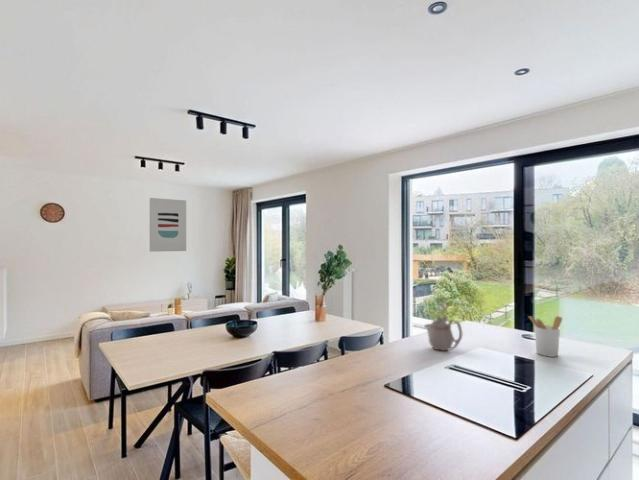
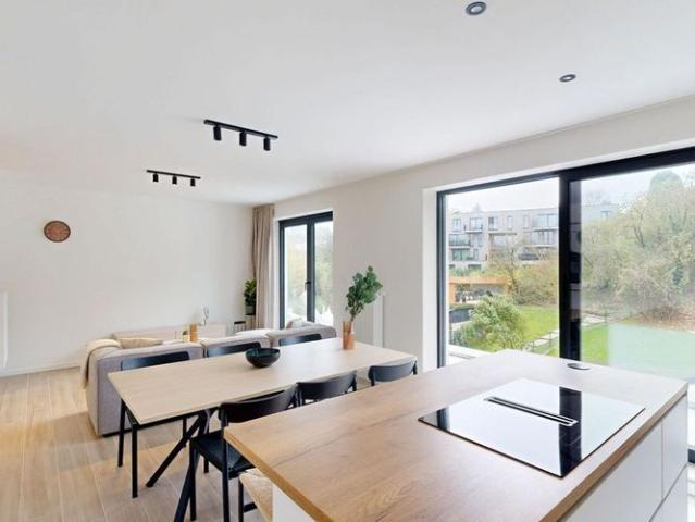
- teapot (442, 332)
- wall art (168, 225)
- utensil holder (543, 334)
